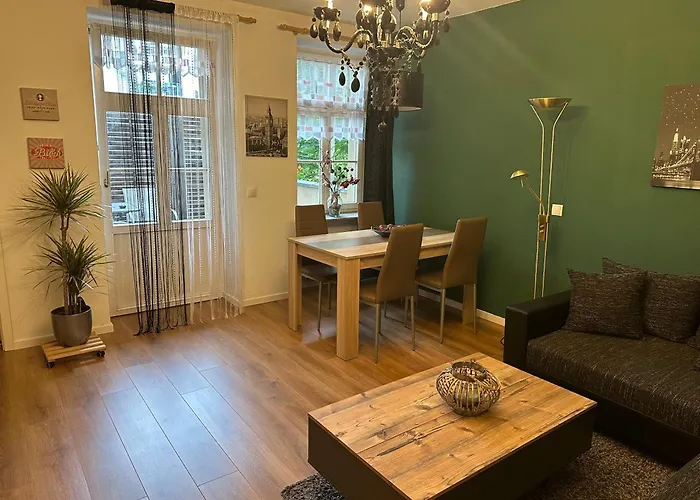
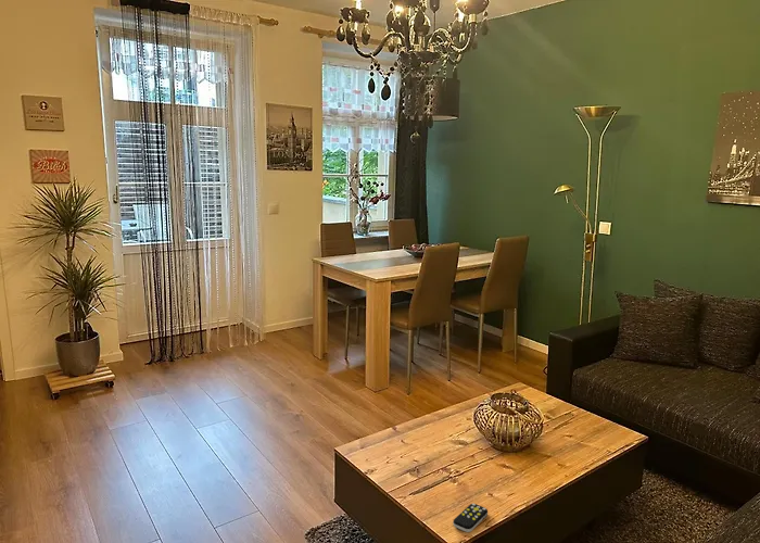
+ remote control (470, 517)
